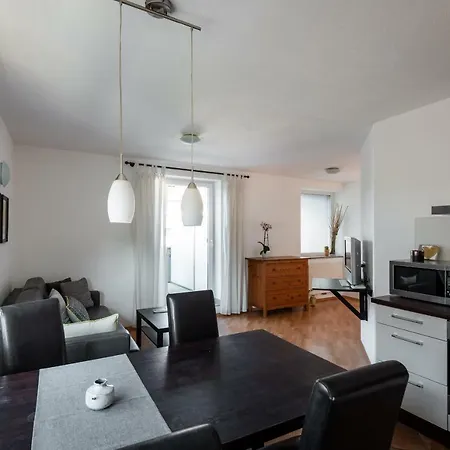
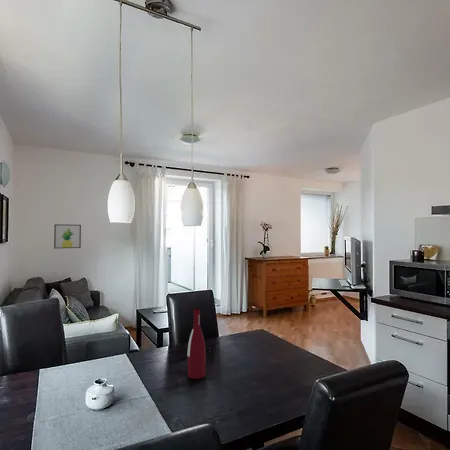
+ alcohol (196, 342)
+ wall art (67, 236)
